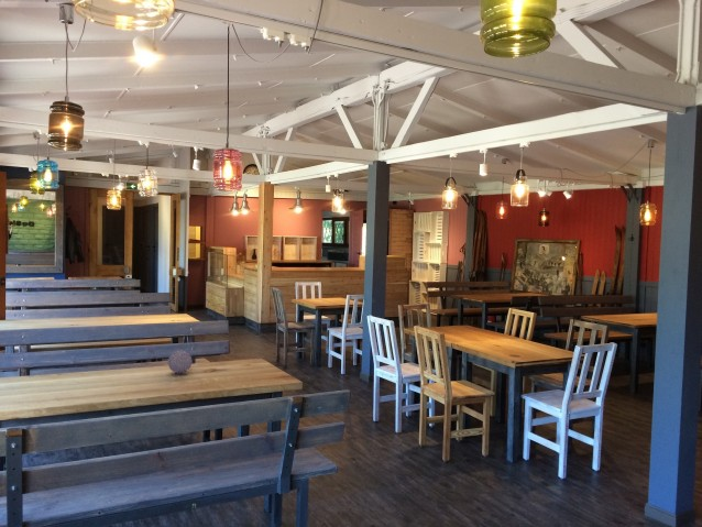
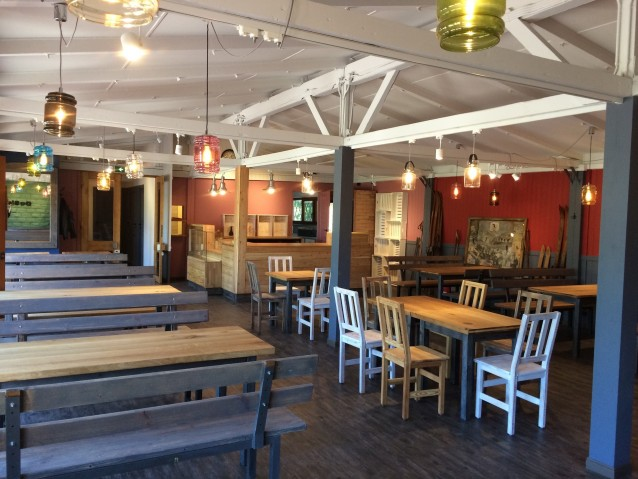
- decorative ball (179, 361)
